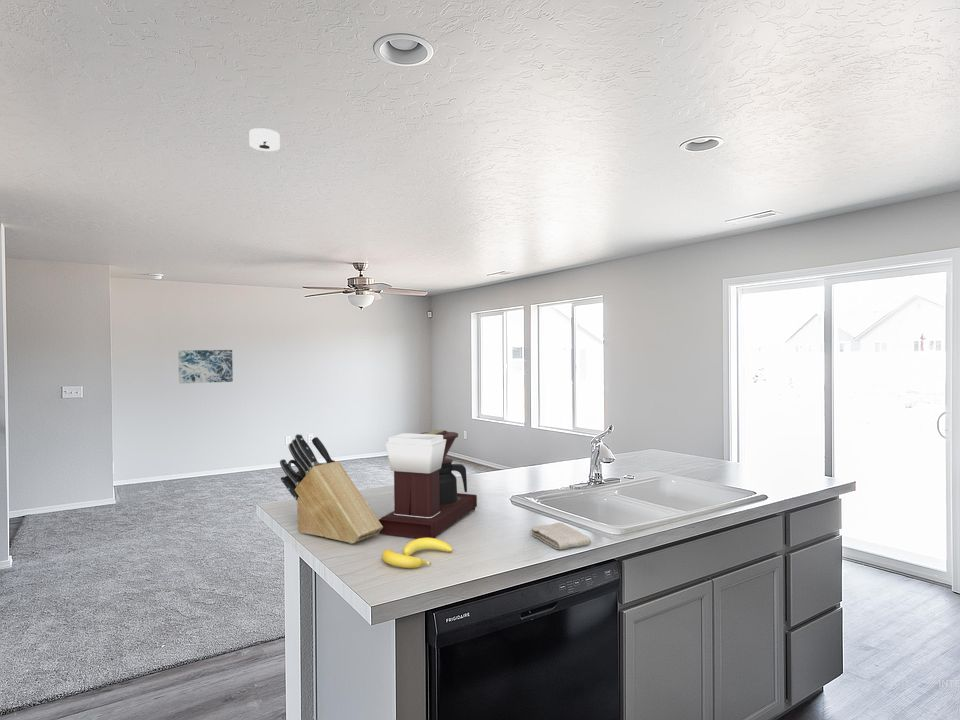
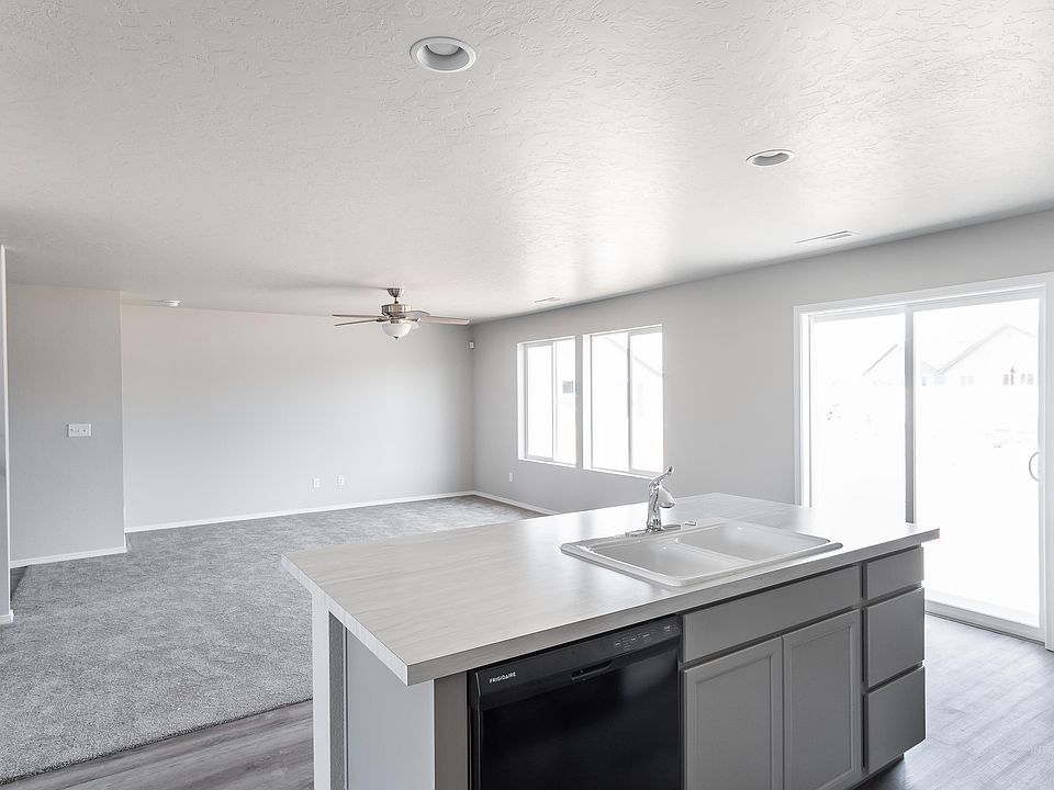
- smoke detector (264, 140)
- coffee maker (430, 476)
- washcloth (559, 534)
- knife block (328, 483)
- wall art (206, 366)
- banana (417, 550)
